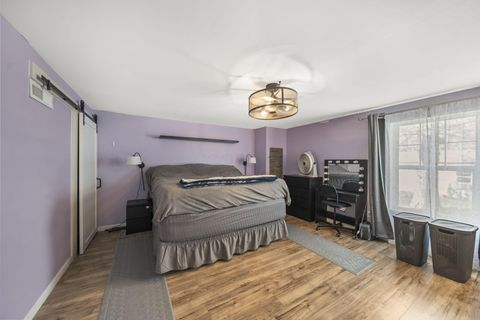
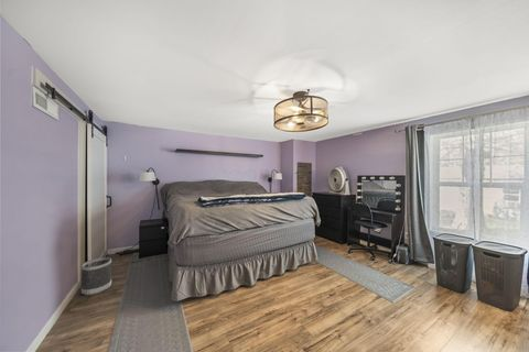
+ wastebasket (96, 275)
